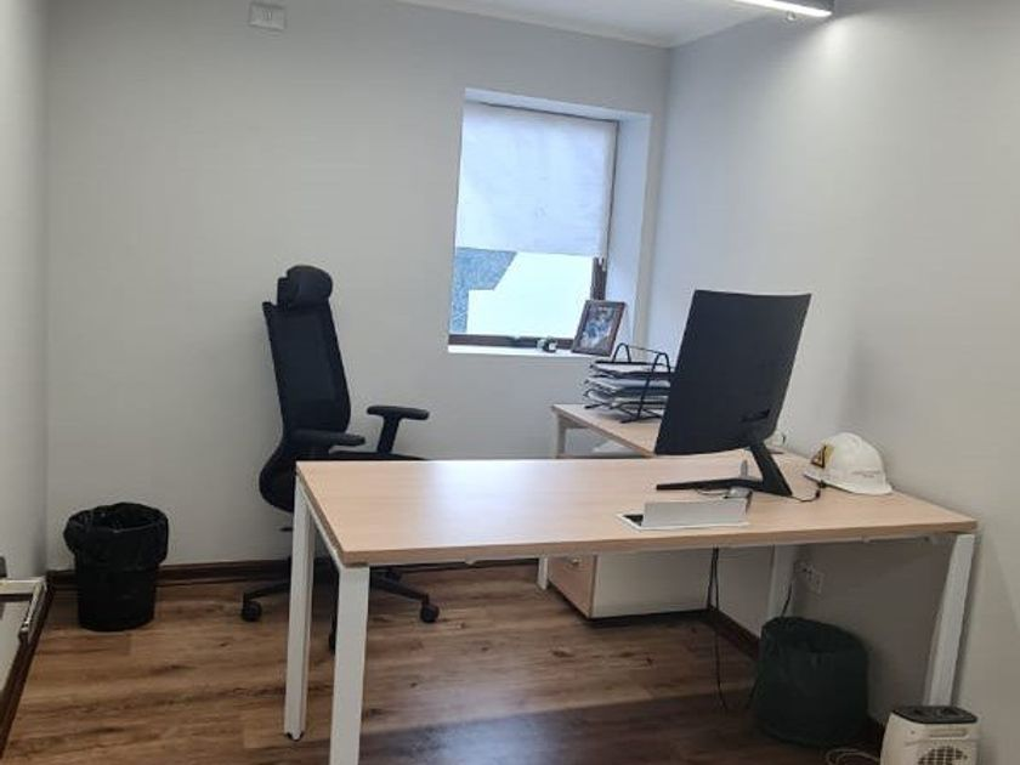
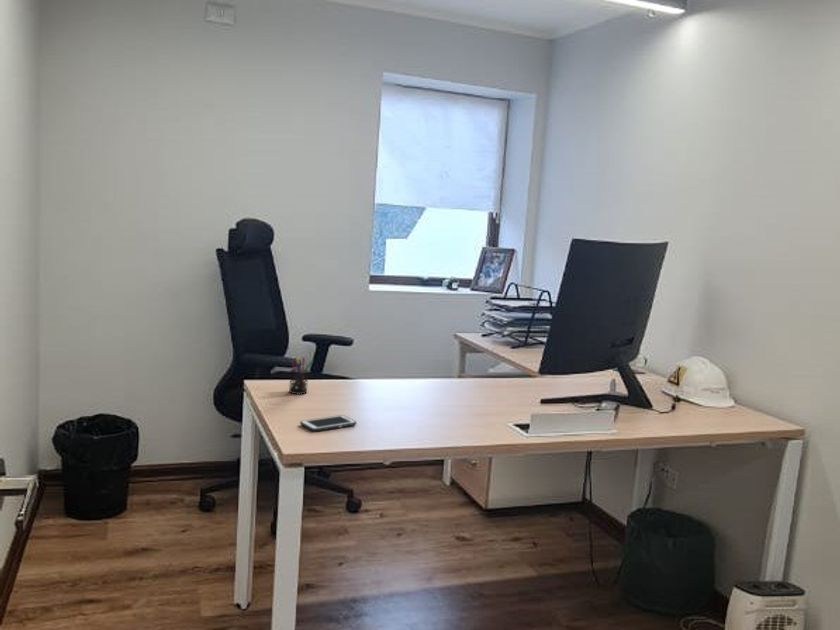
+ pen holder (301, 373)
+ cell phone (328, 423)
